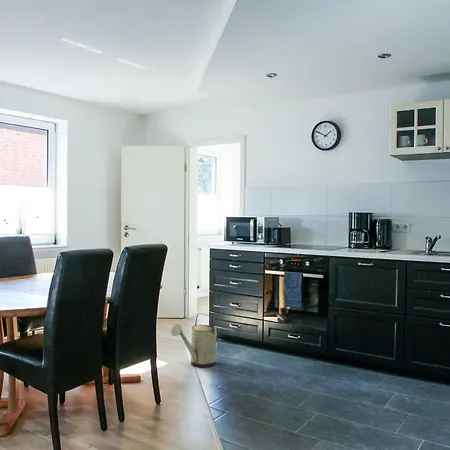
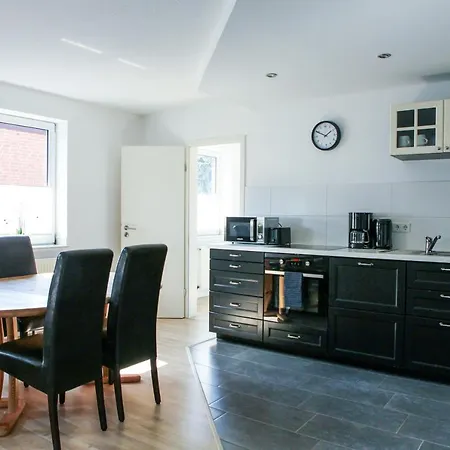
- watering can (195, 341)
